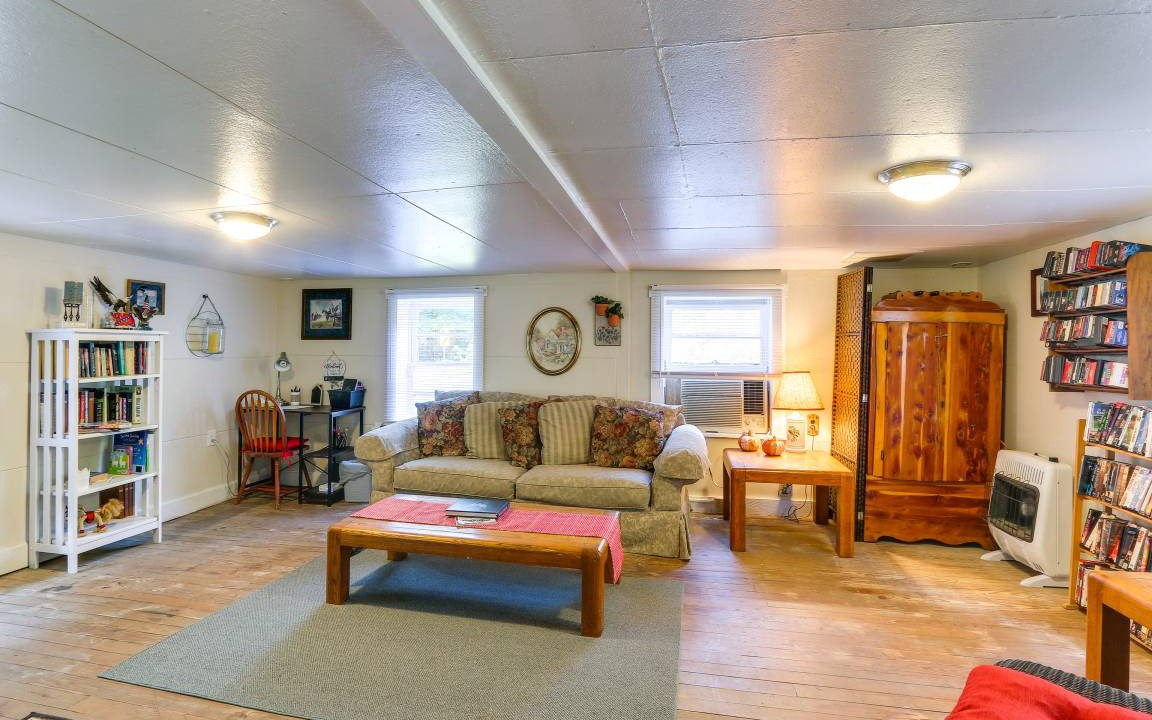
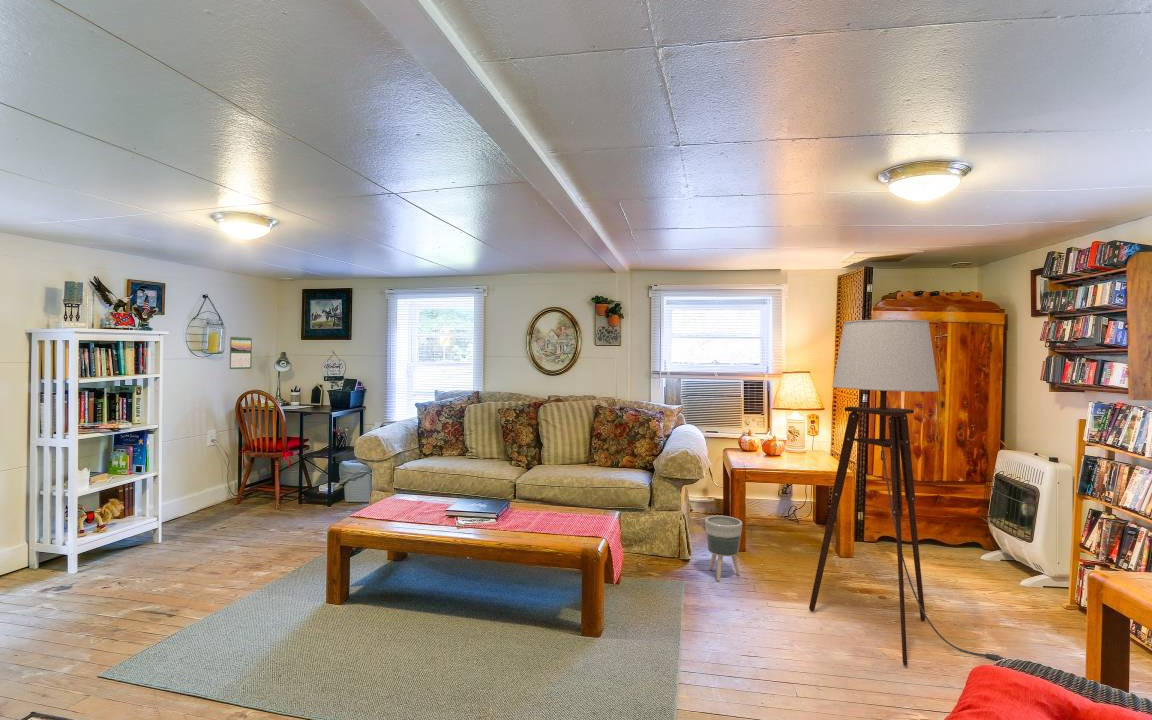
+ floor lamp (906, 479)
+ calendar (240, 352)
+ planter (723, 547)
